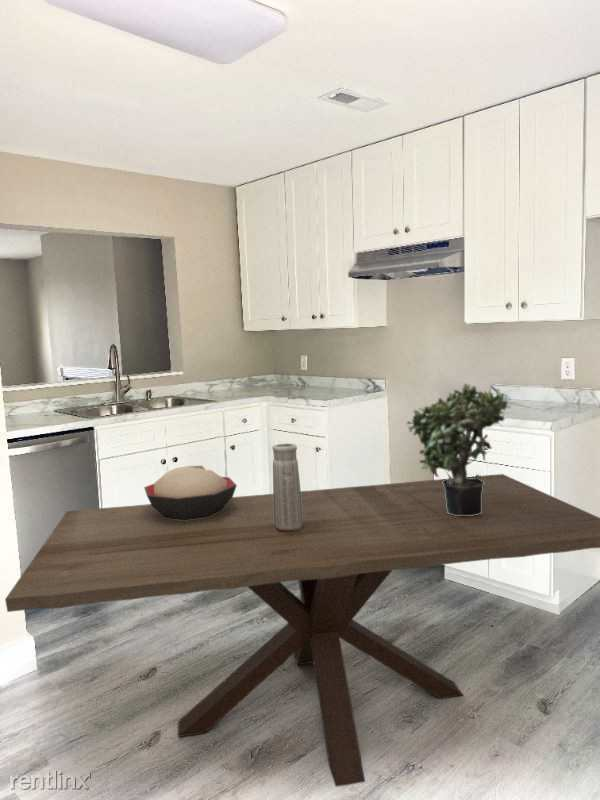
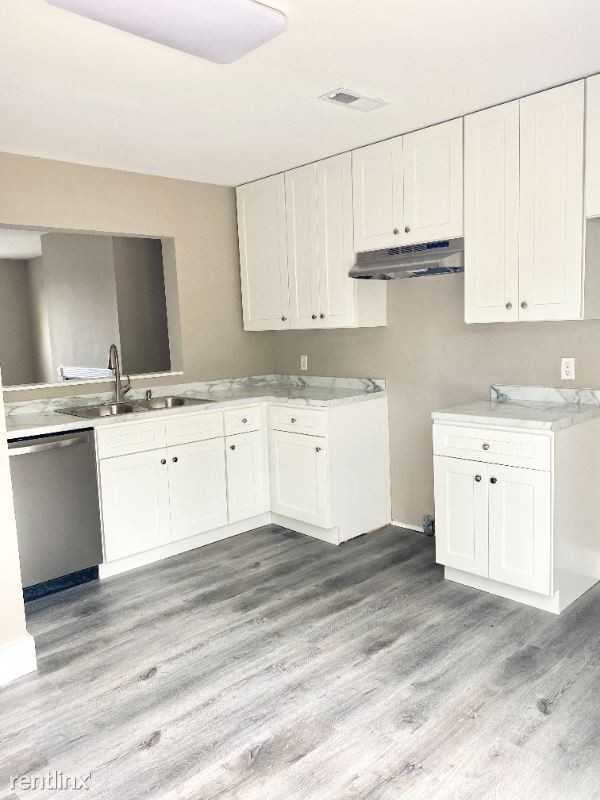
- potted plant (467, 446)
- decorative bowl (190, 488)
- vase (286, 486)
- dining table (320, 615)
